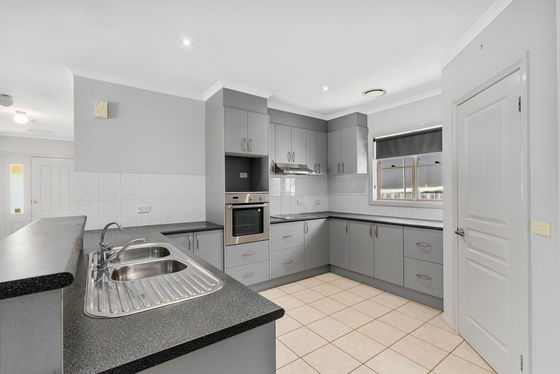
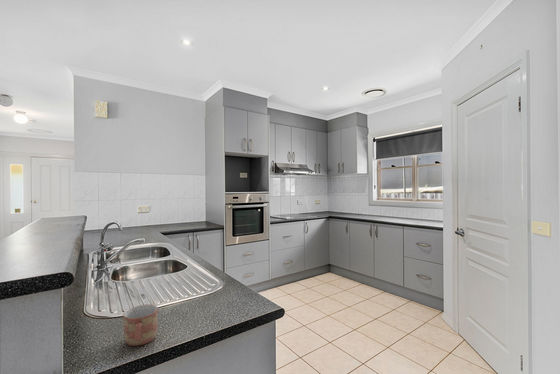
+ mug (140, 327)
